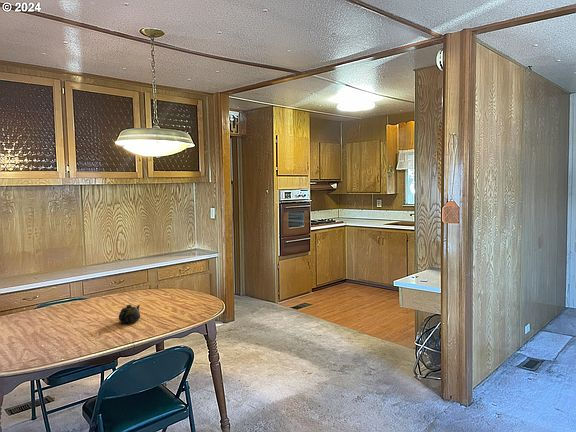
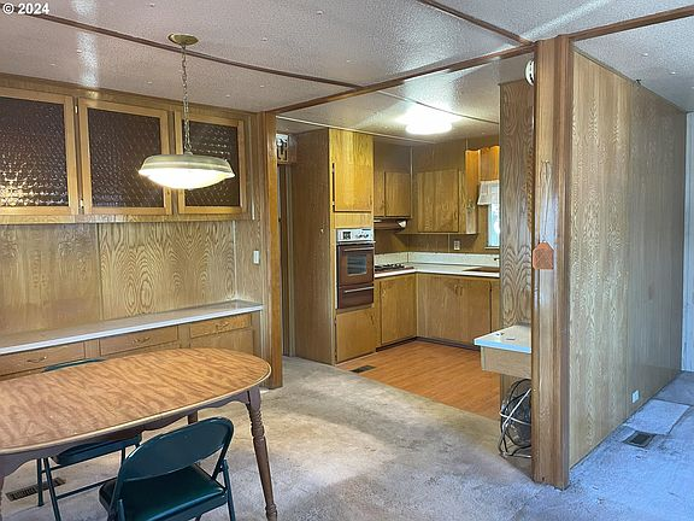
- teapot (130, 312)
